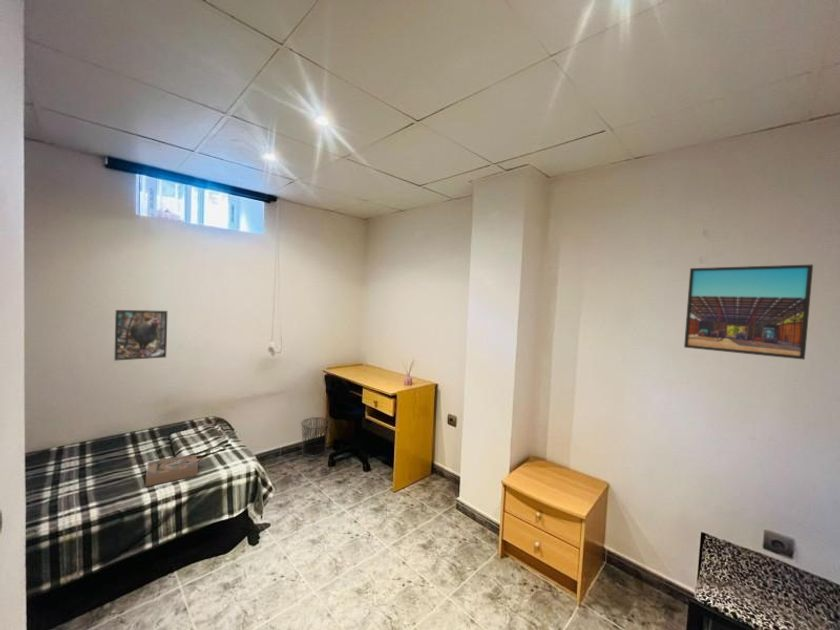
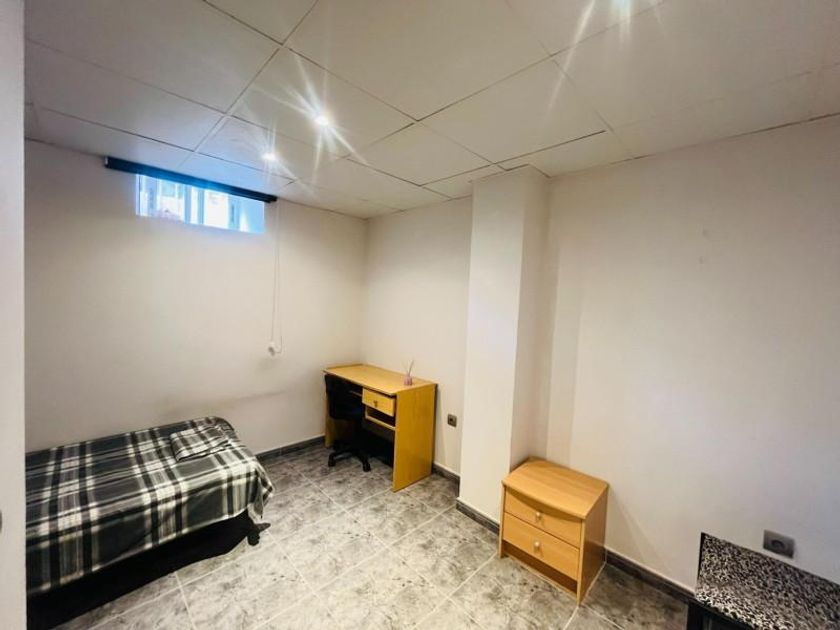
- waste bin (315, 436)
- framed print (141, 334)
- book (176, 466)
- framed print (742, 310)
